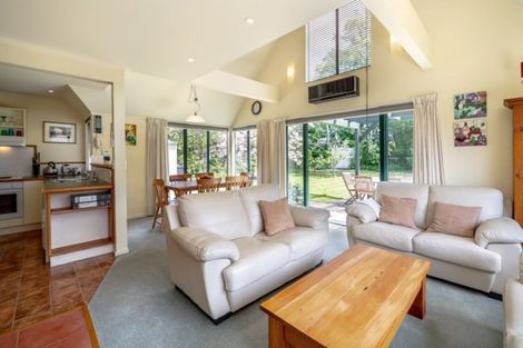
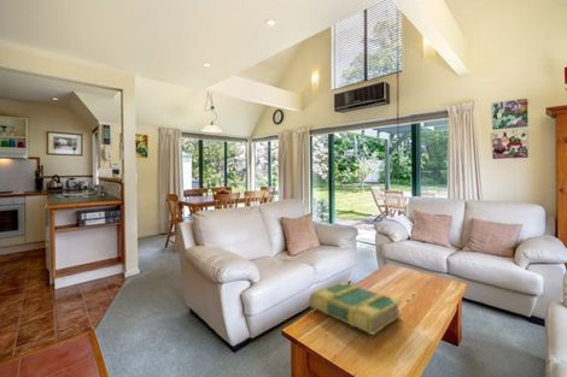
+ book (353, 304)
